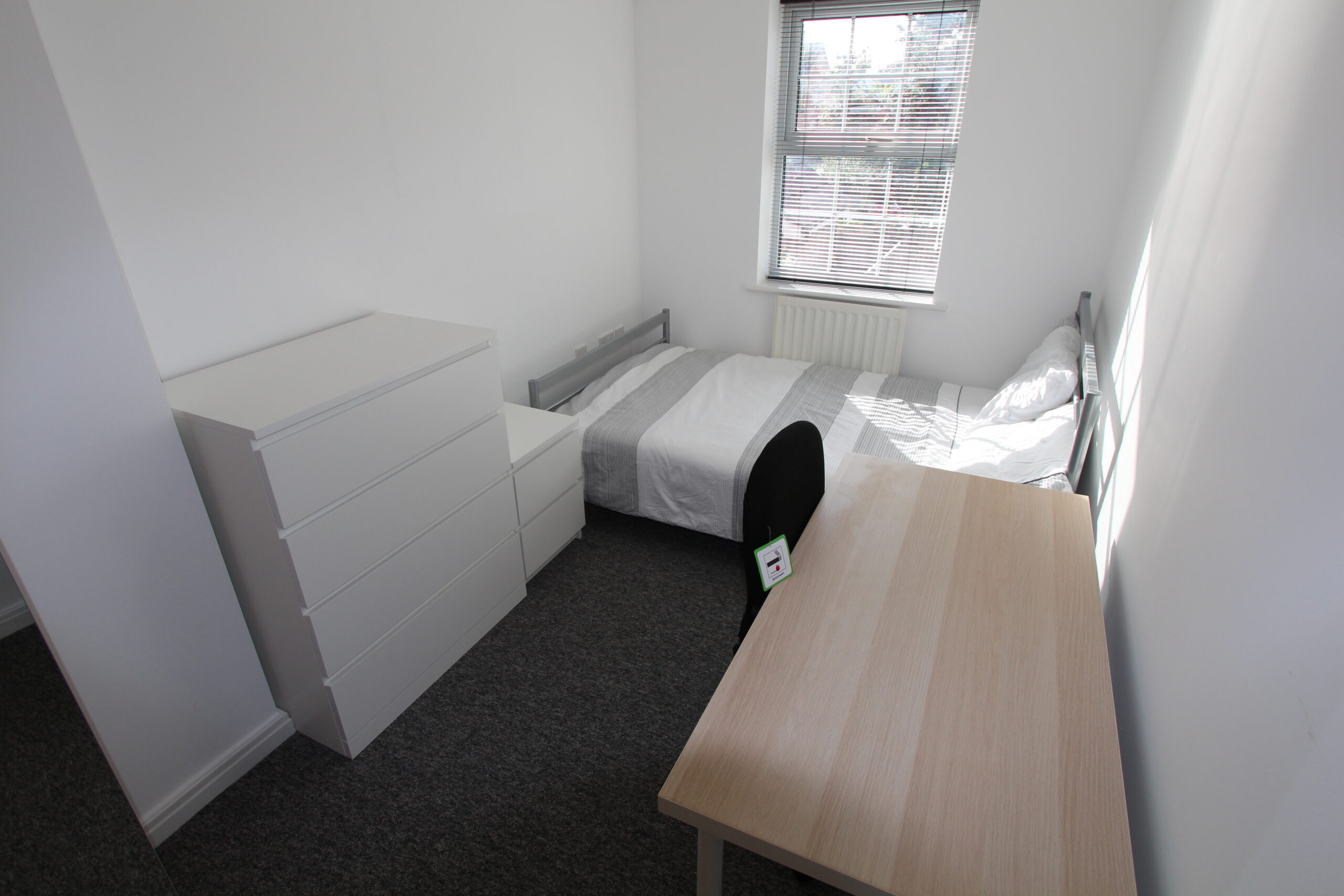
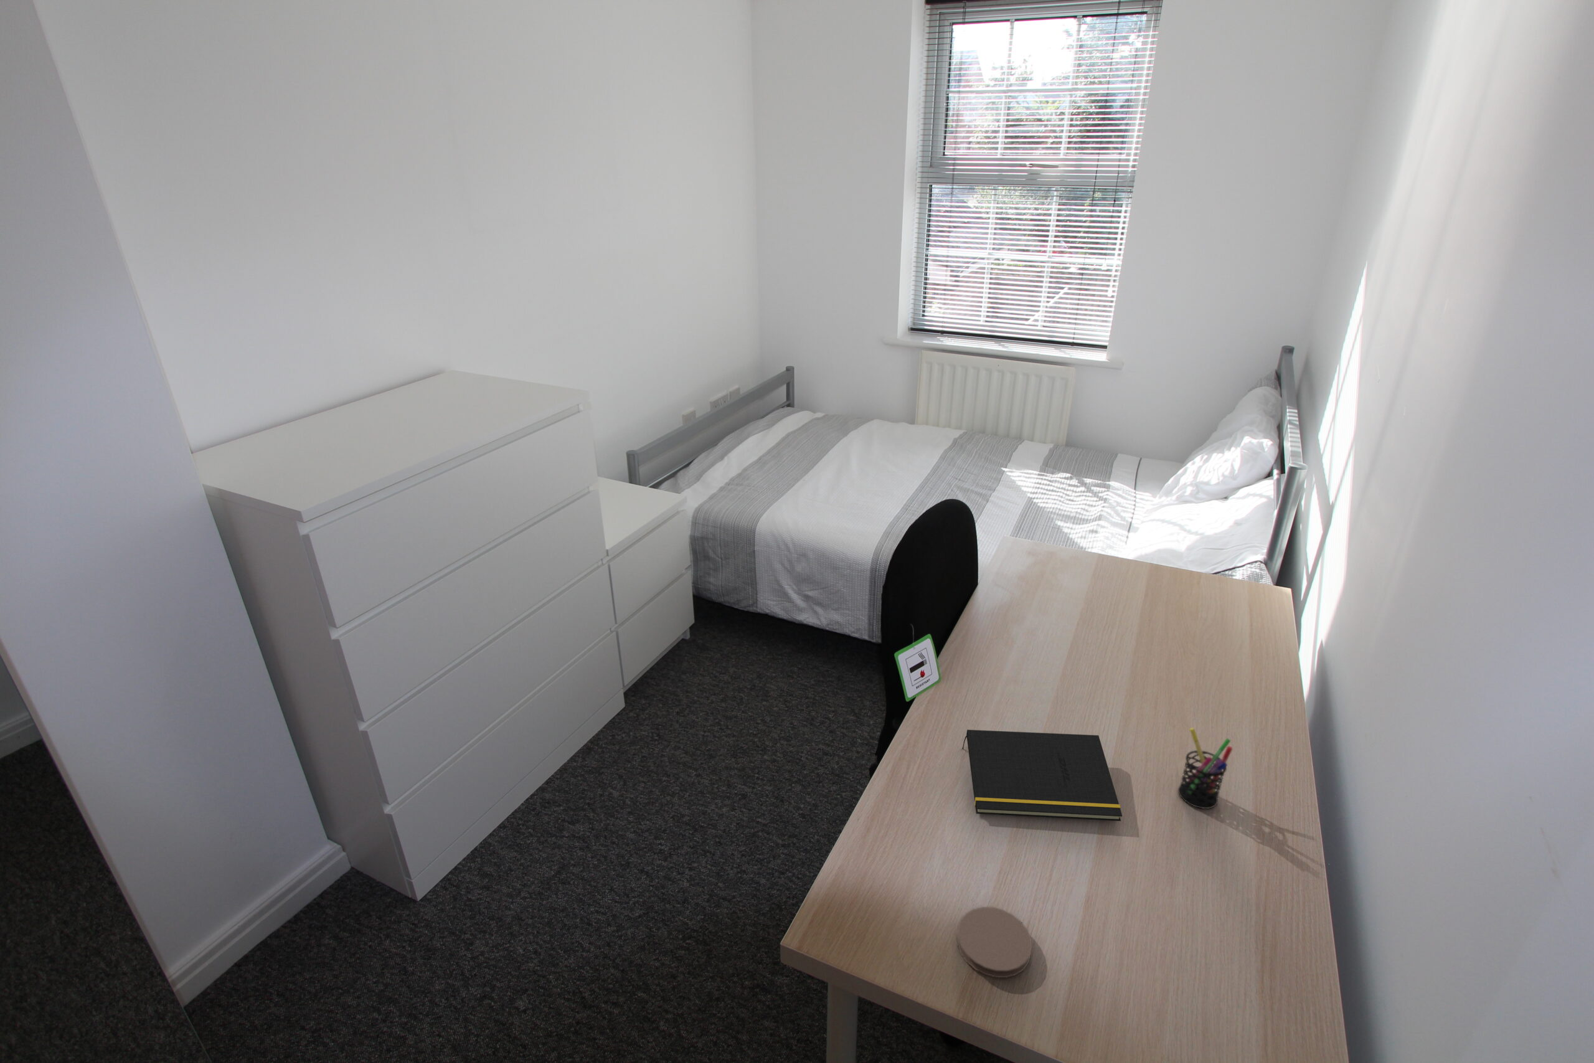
+ coaster (994, 941)
+ notepad (1040, 772)
+ pen holder (1210, 766)
